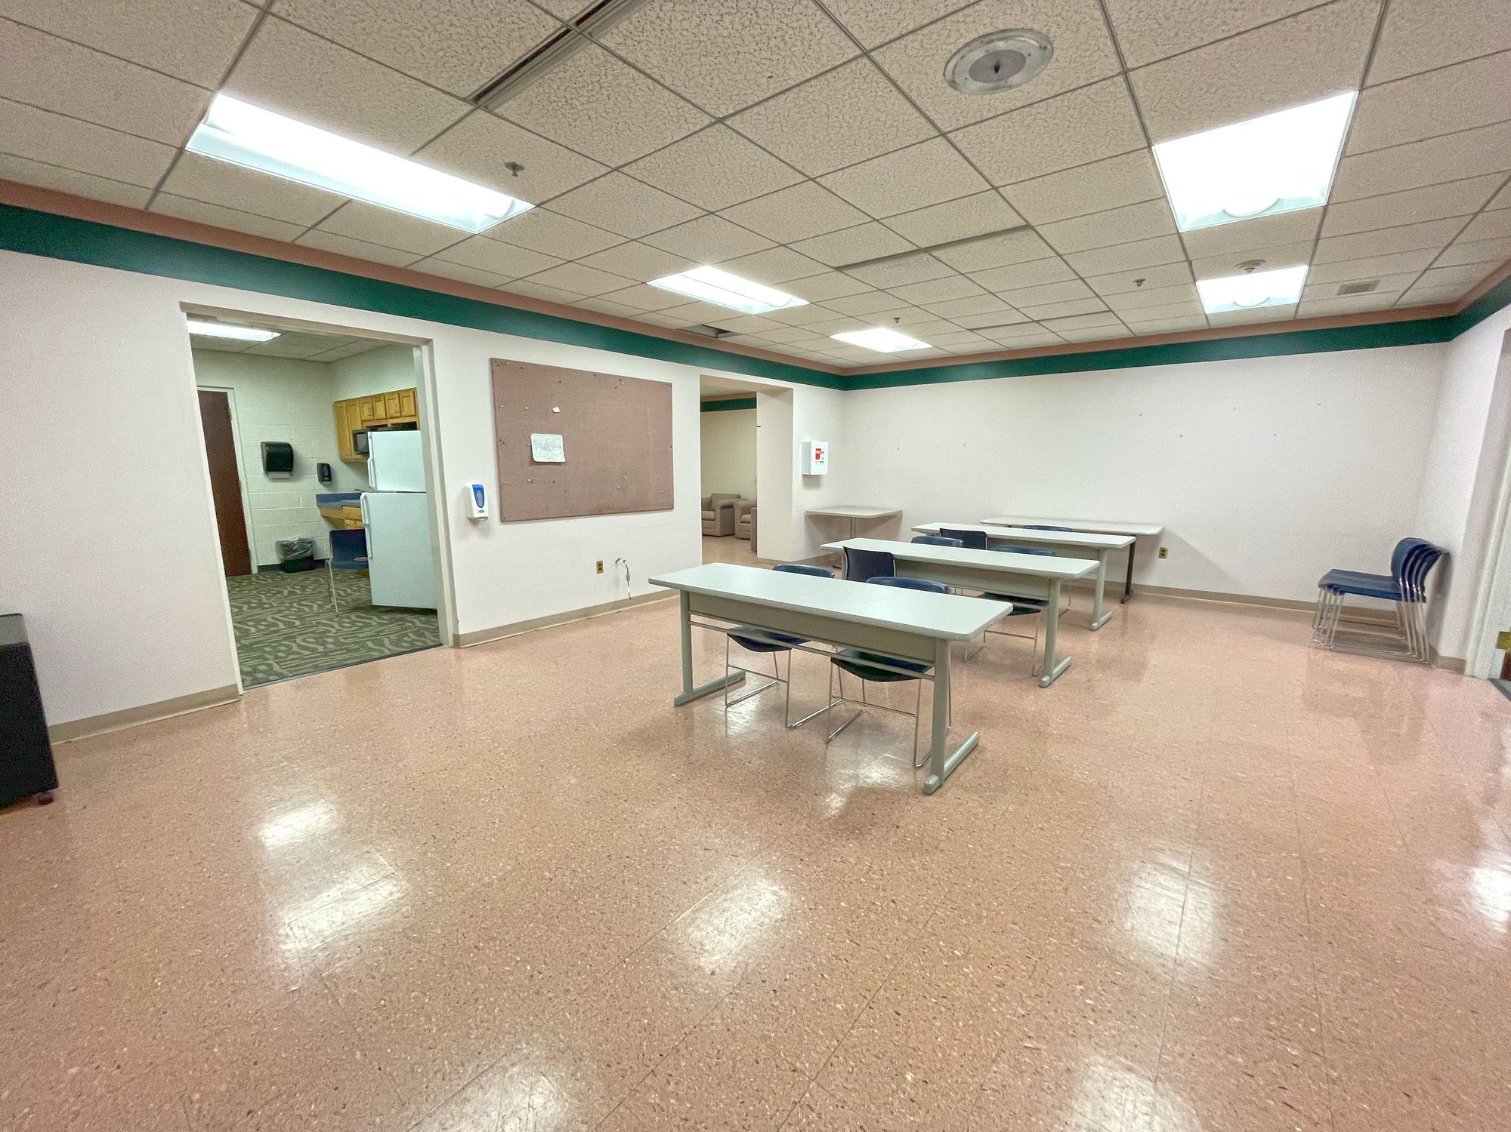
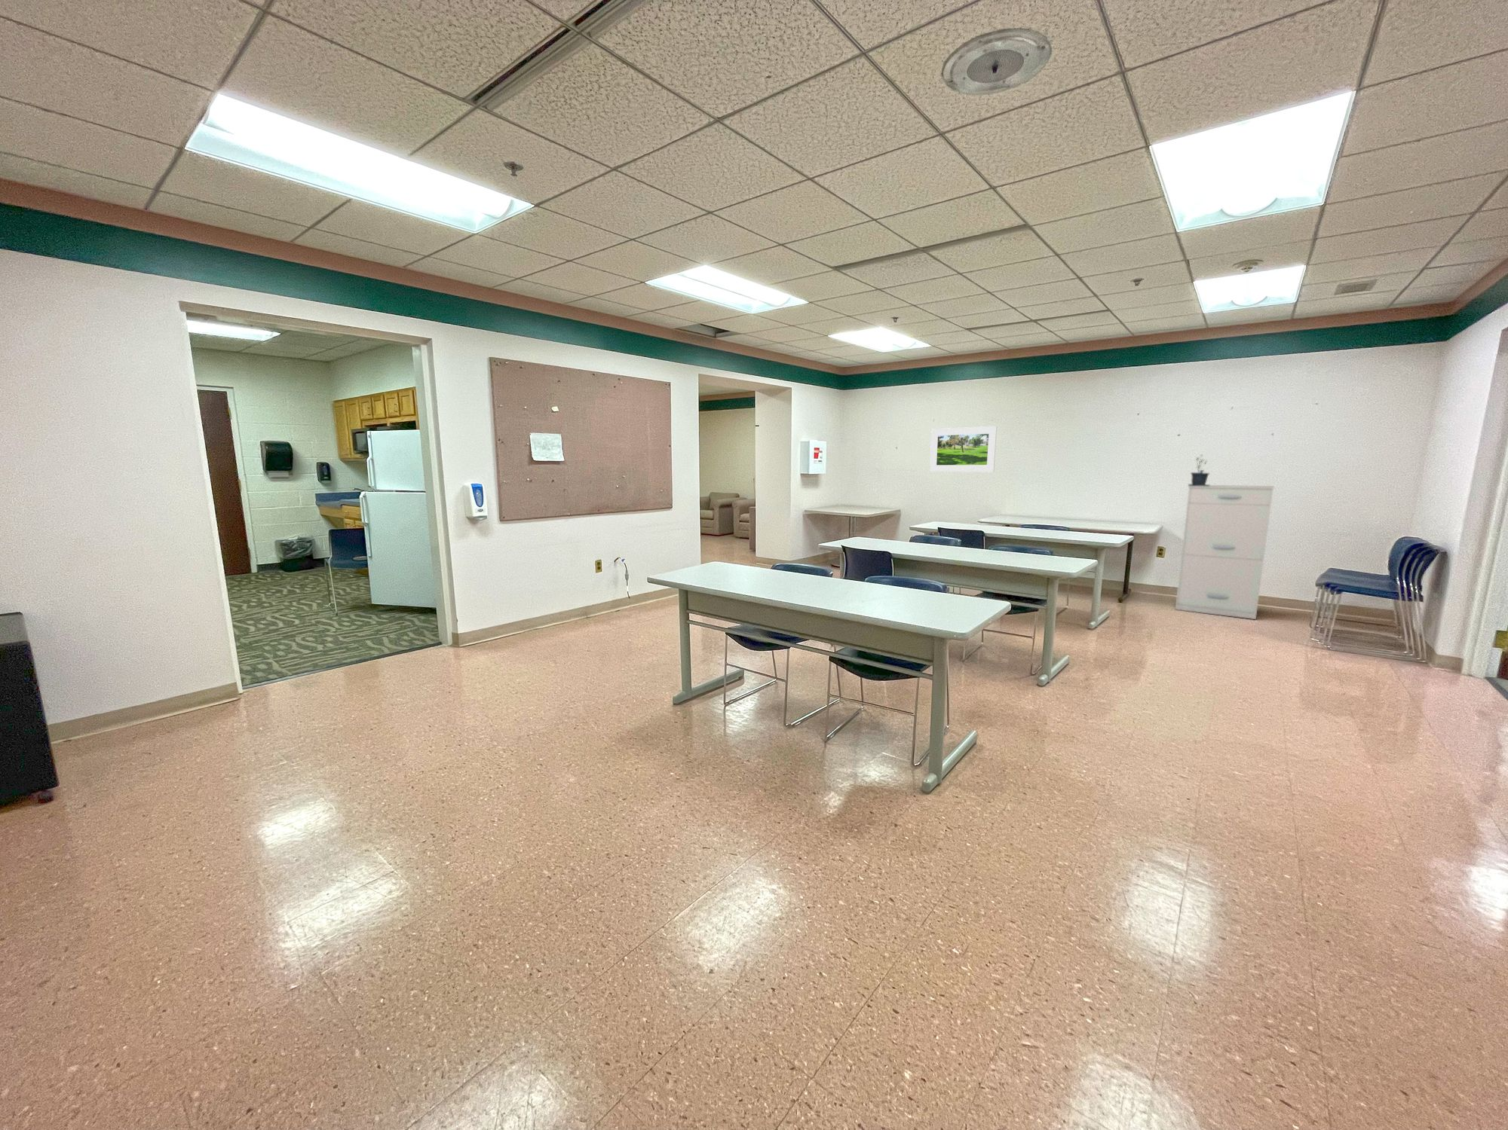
+ filing cabinet (1223, 547)
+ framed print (962, 450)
+ potted plant (1202, 470)
